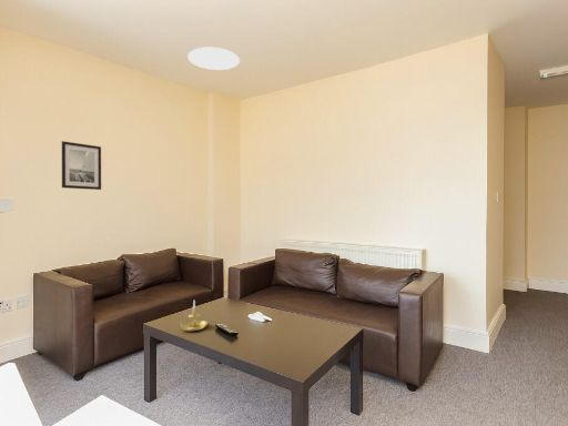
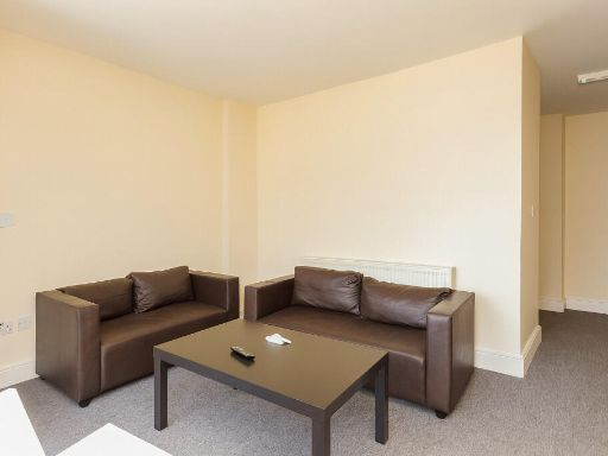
- candle holder (192, 314)
- ceiling light (213, 59)
- wall art (82, 166)
